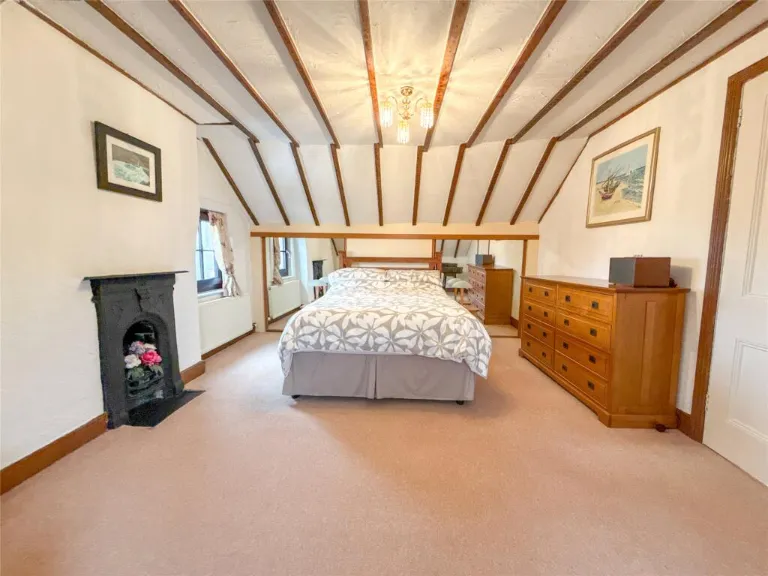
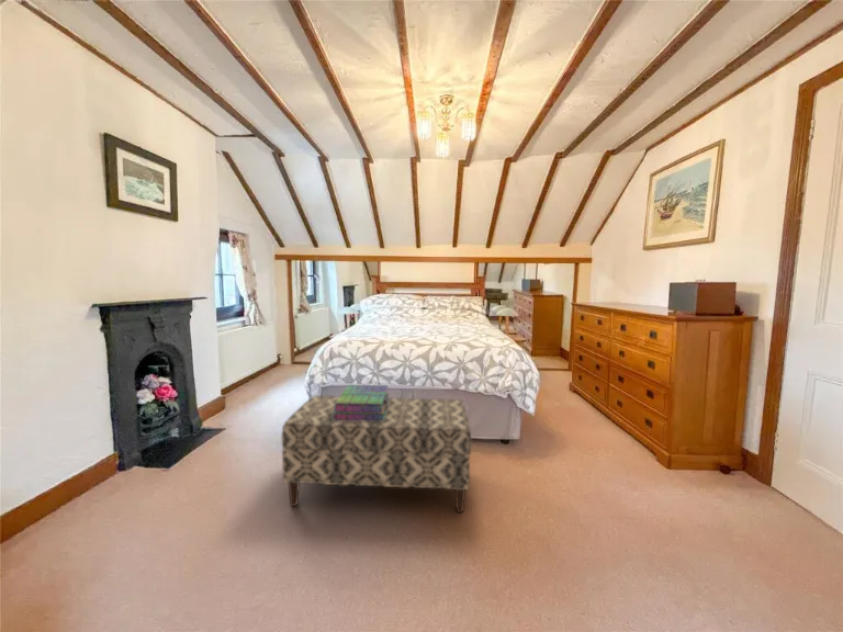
+ bench (381, 449)
+ stack of books (363, 400)
